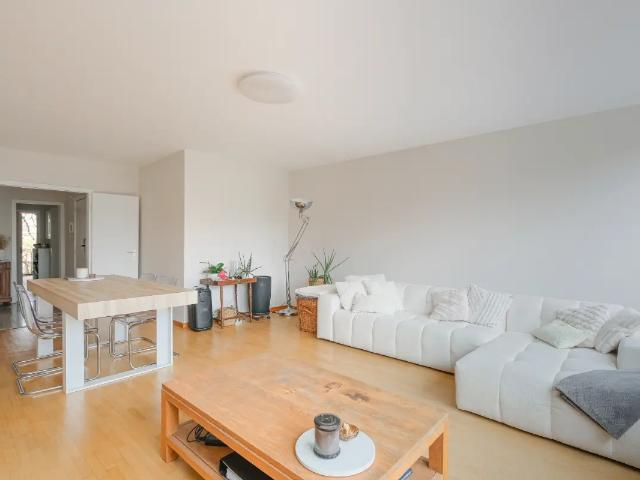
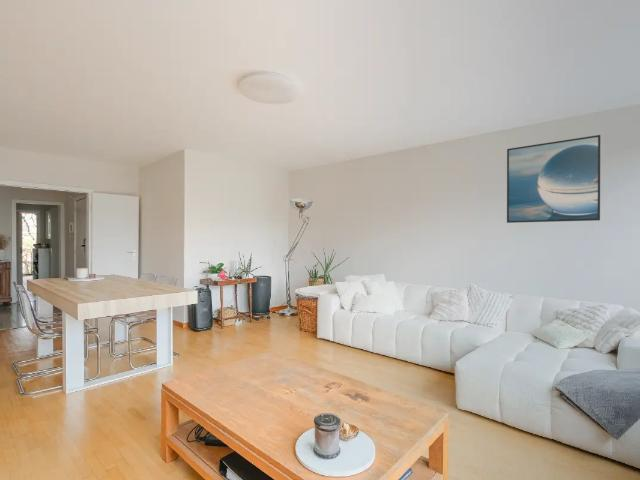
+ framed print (550, 182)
